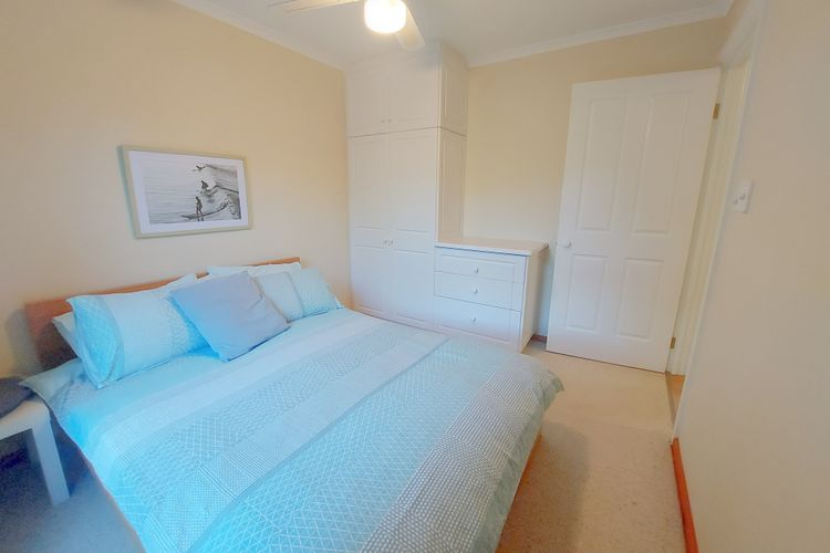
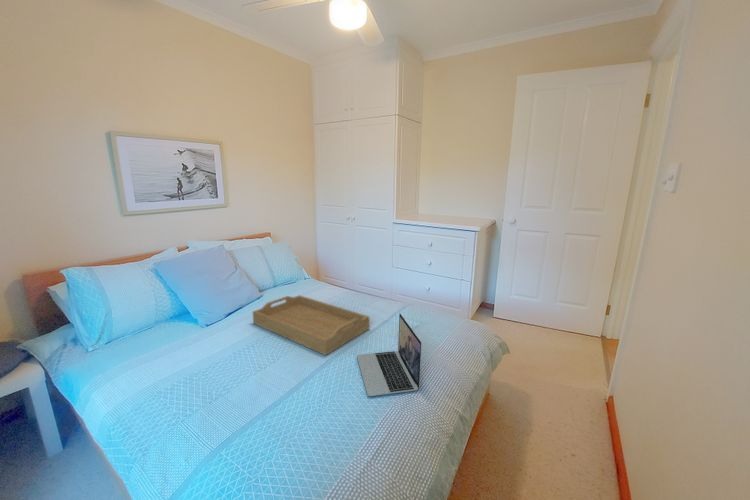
+ serving tray (310, 318)
+ laptop (385, 352)
